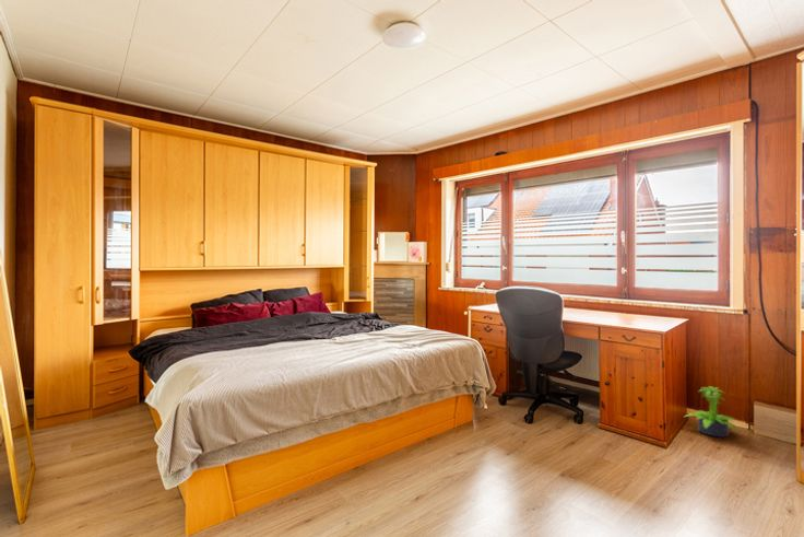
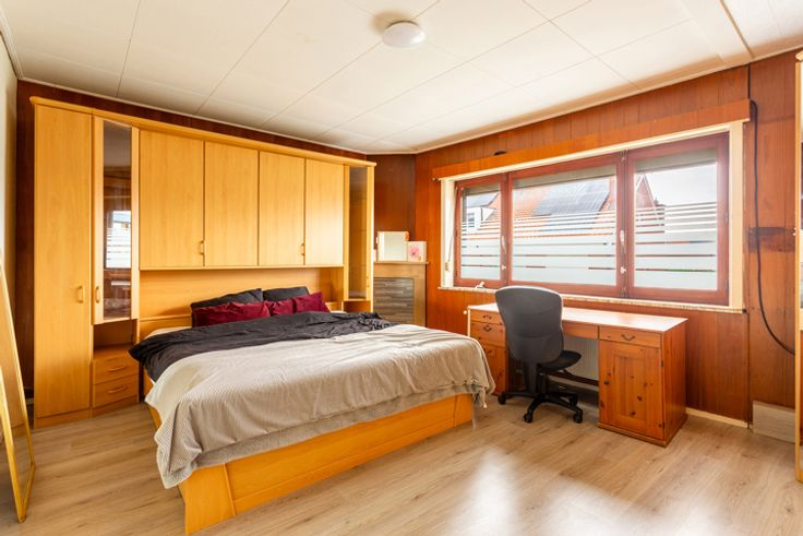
- potted plant (711, 408)
